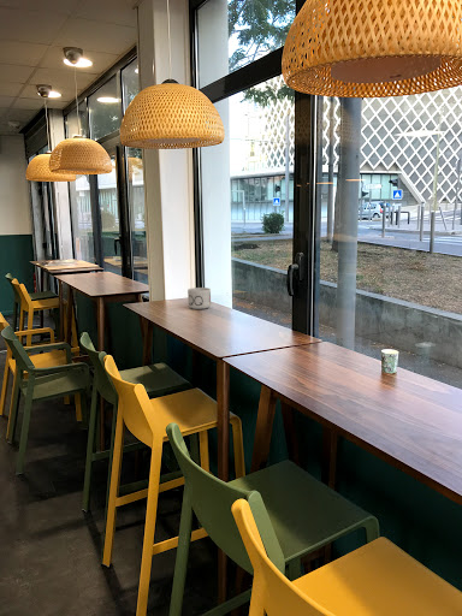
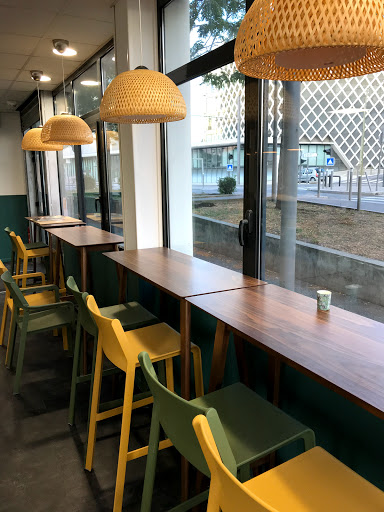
- mug (197, 297)
